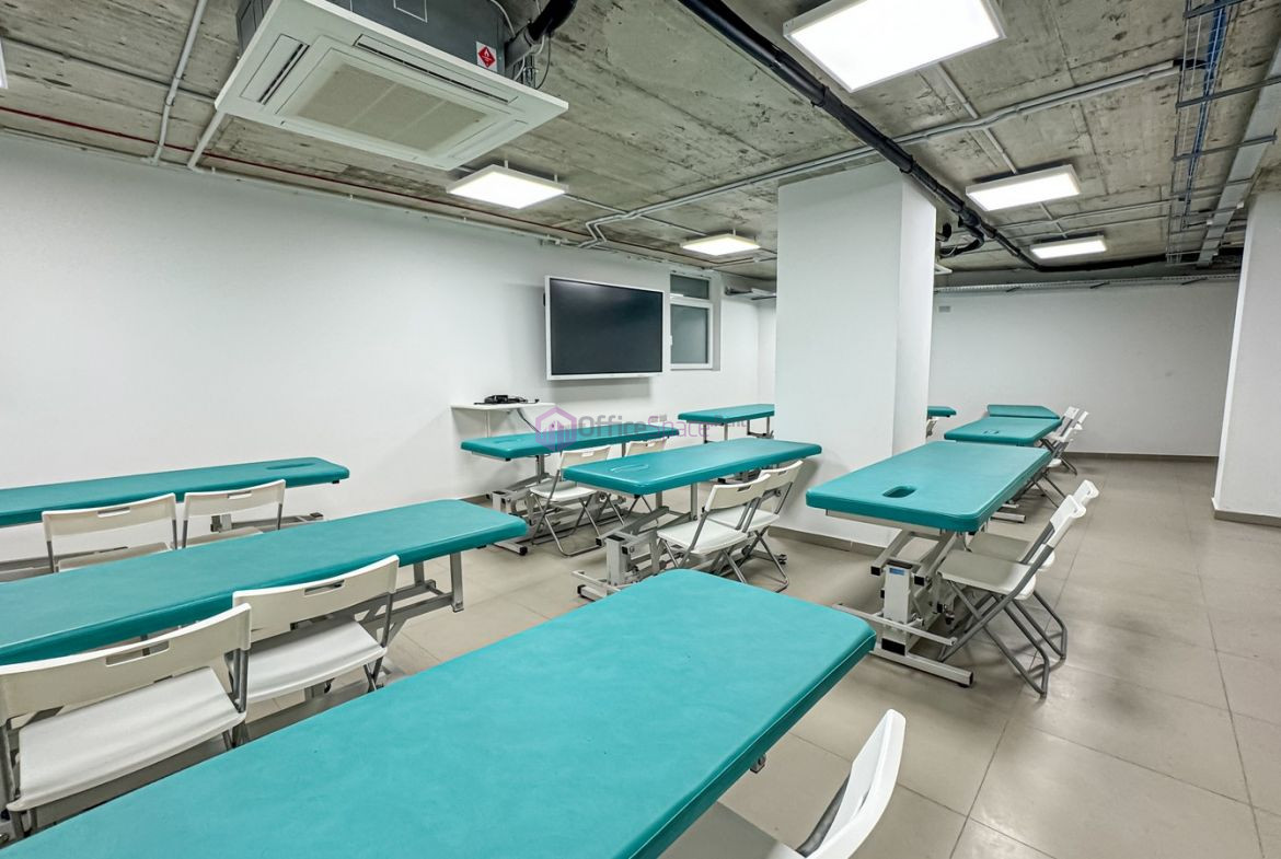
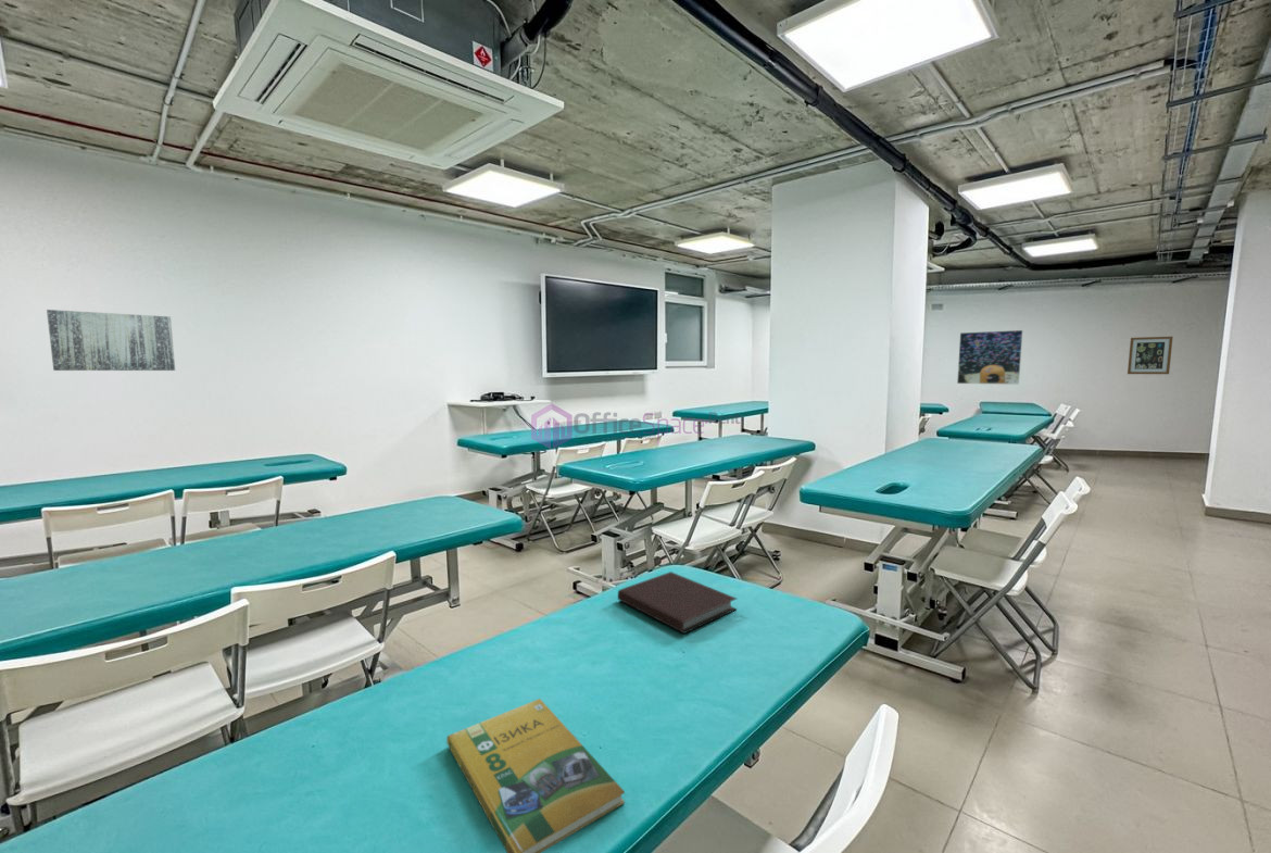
+ wall art (114, 341)
+ notebook (676, 599)
+ wall art (1149, 355)
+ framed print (989, 357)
+ booklet (529, 767)
